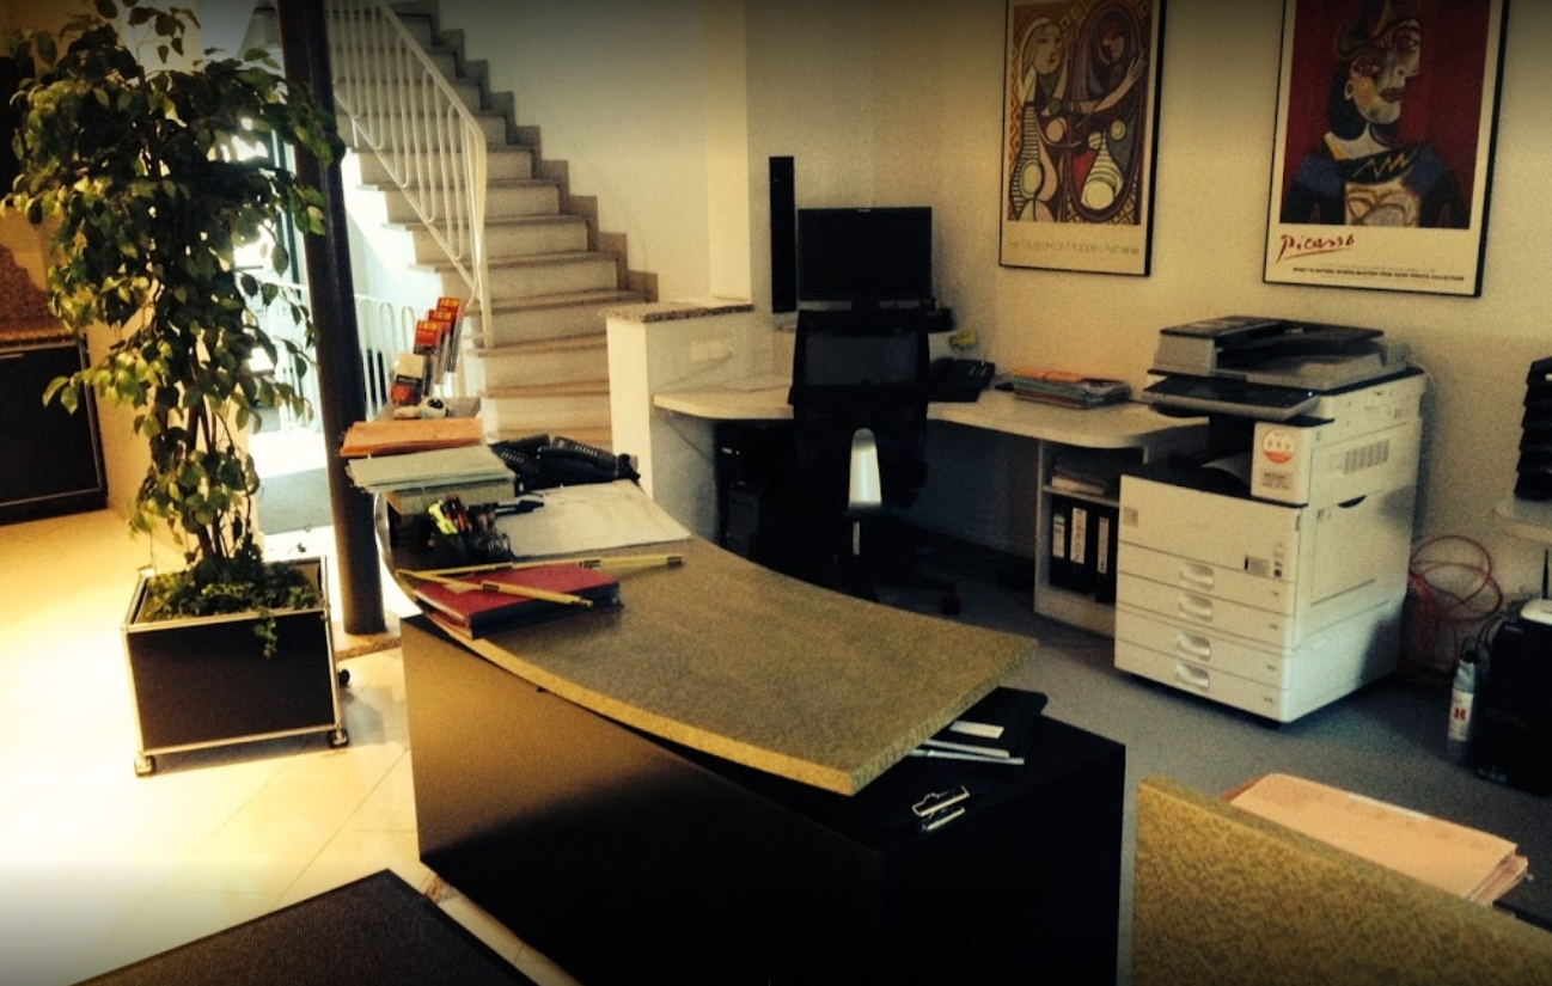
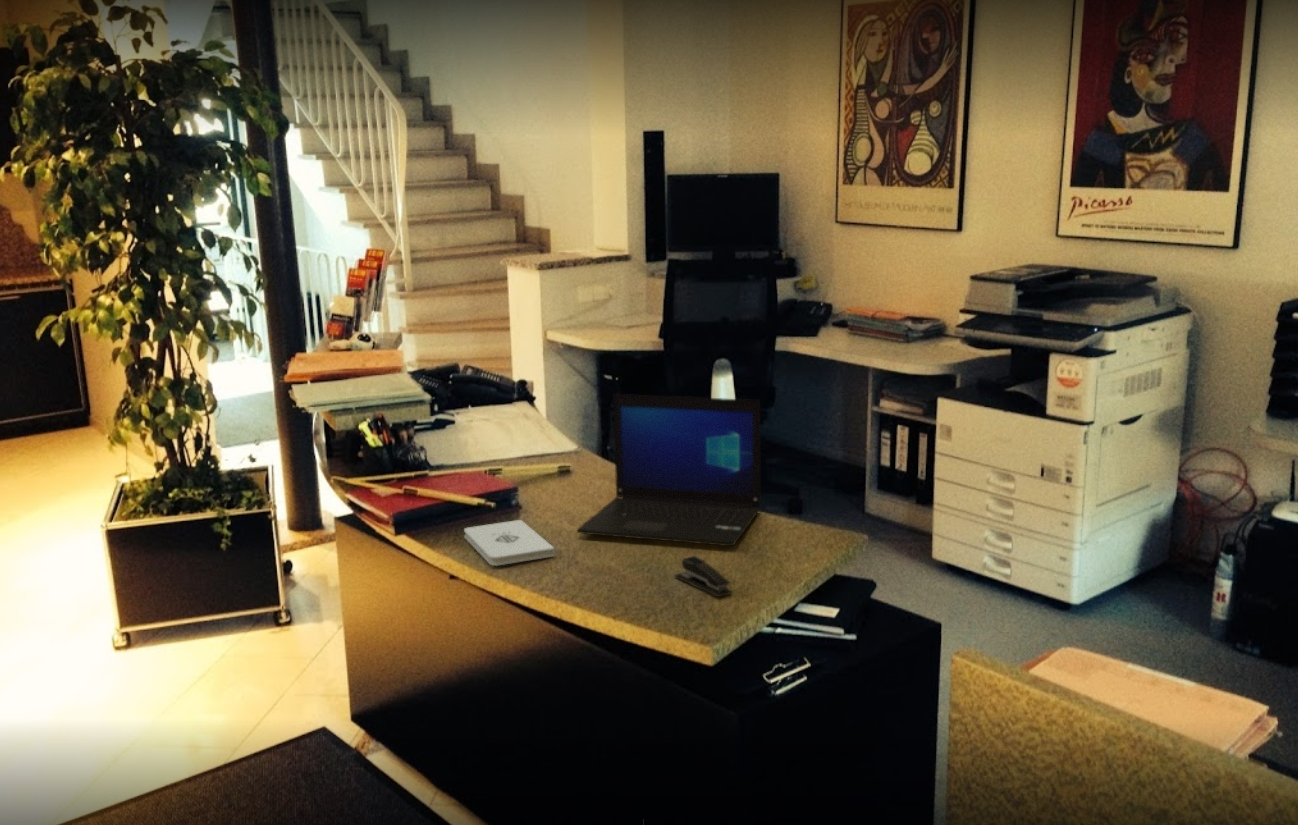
+ stapler (703, 574)
+ notepad (507, 541)
+ laptop (670, 466)
